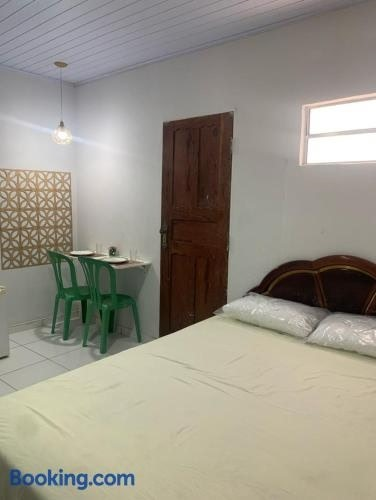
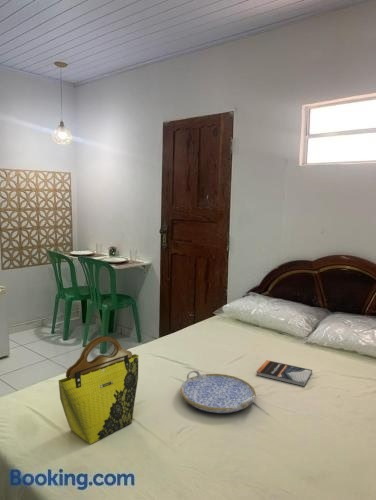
+ tote bag (101, 382)
+ book (284, 372)
+ serving tray (217, 391)
